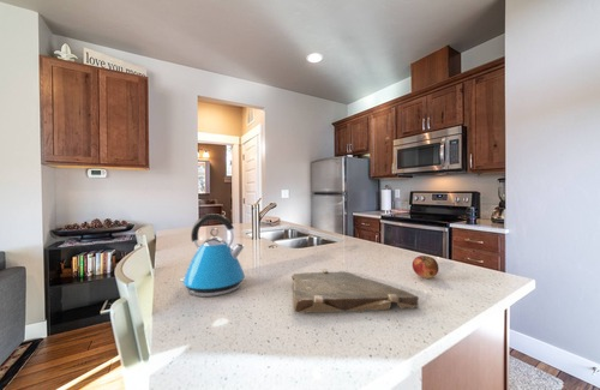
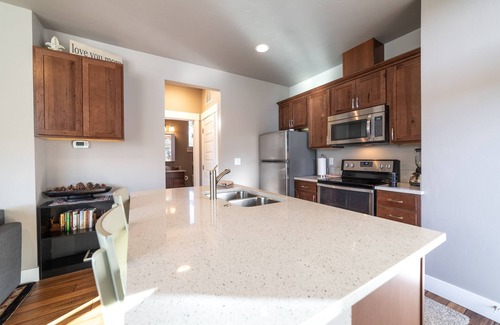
- cutting board (344, 284)
- kettle (212, 250)
- fruit (425, 265)
